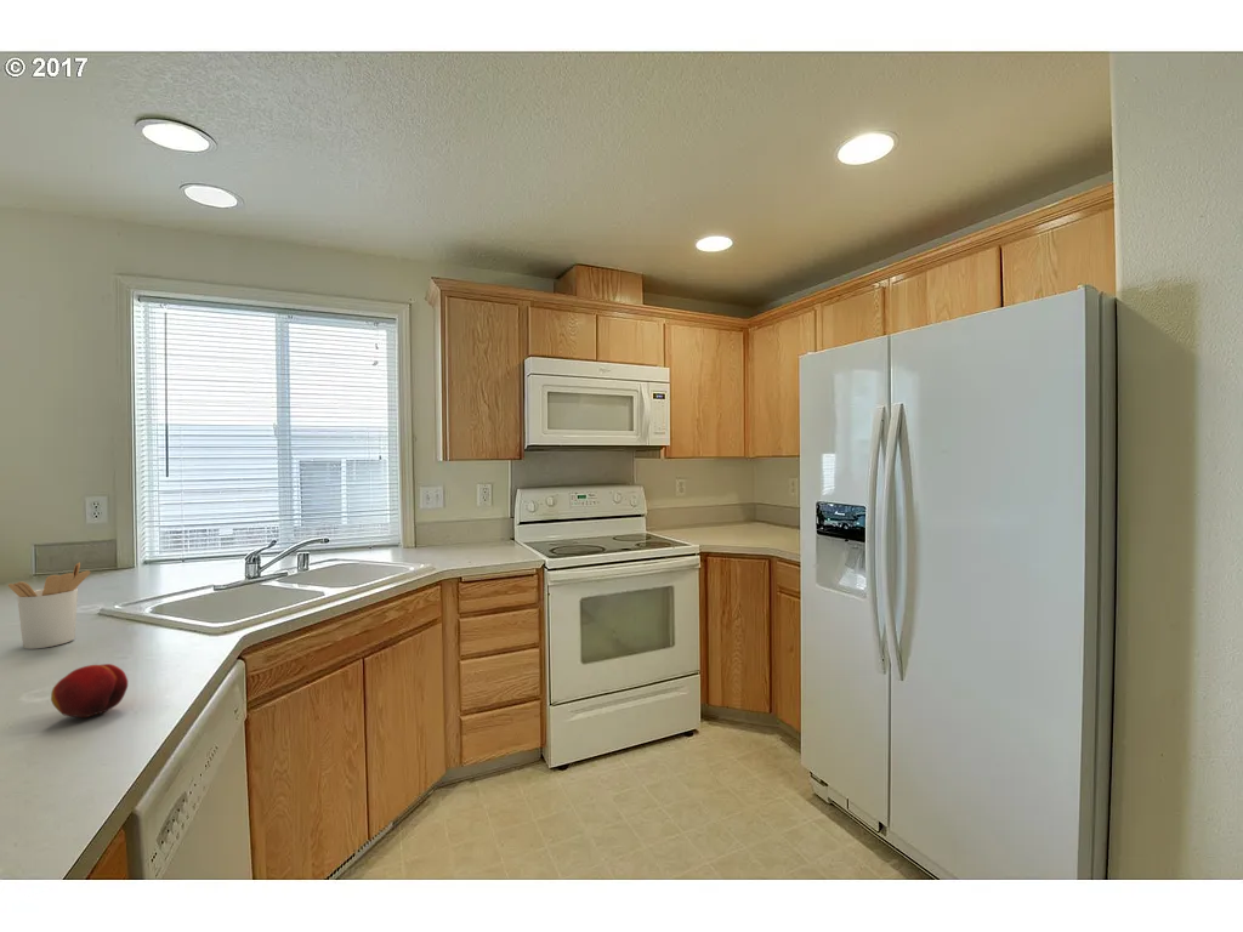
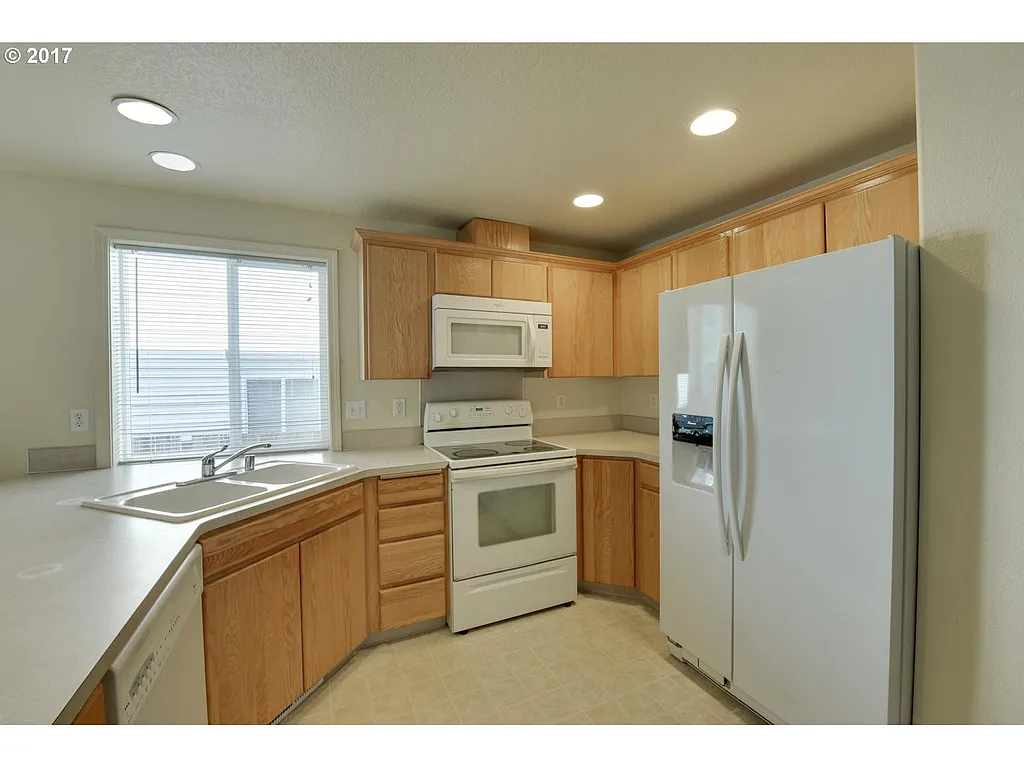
- utensil holder (55, 606)
- fruit (90, 689)
